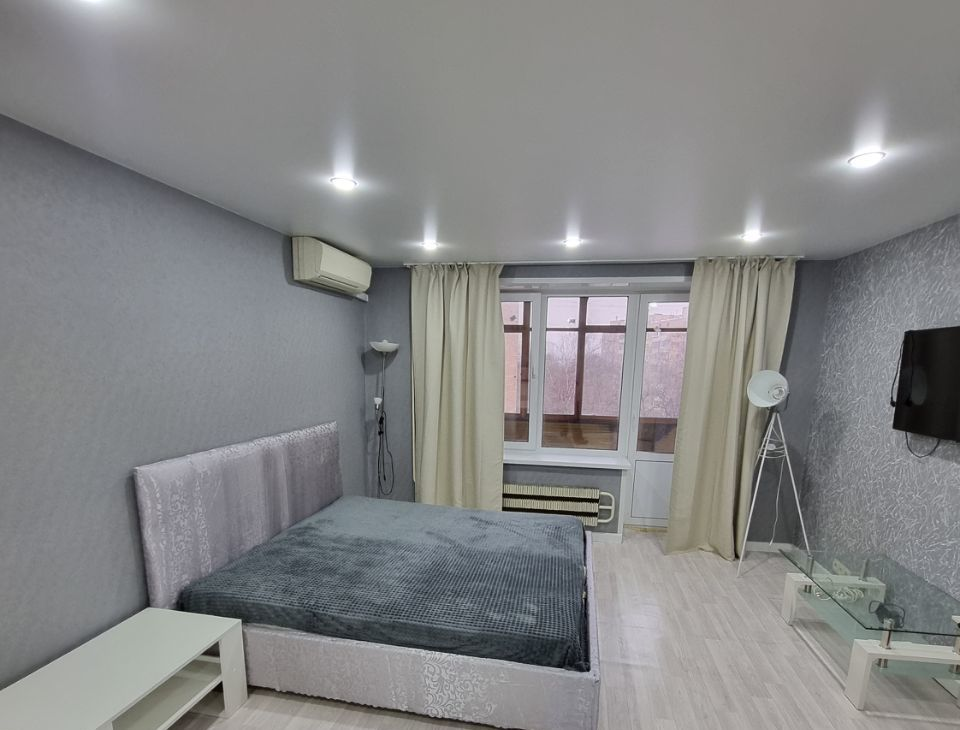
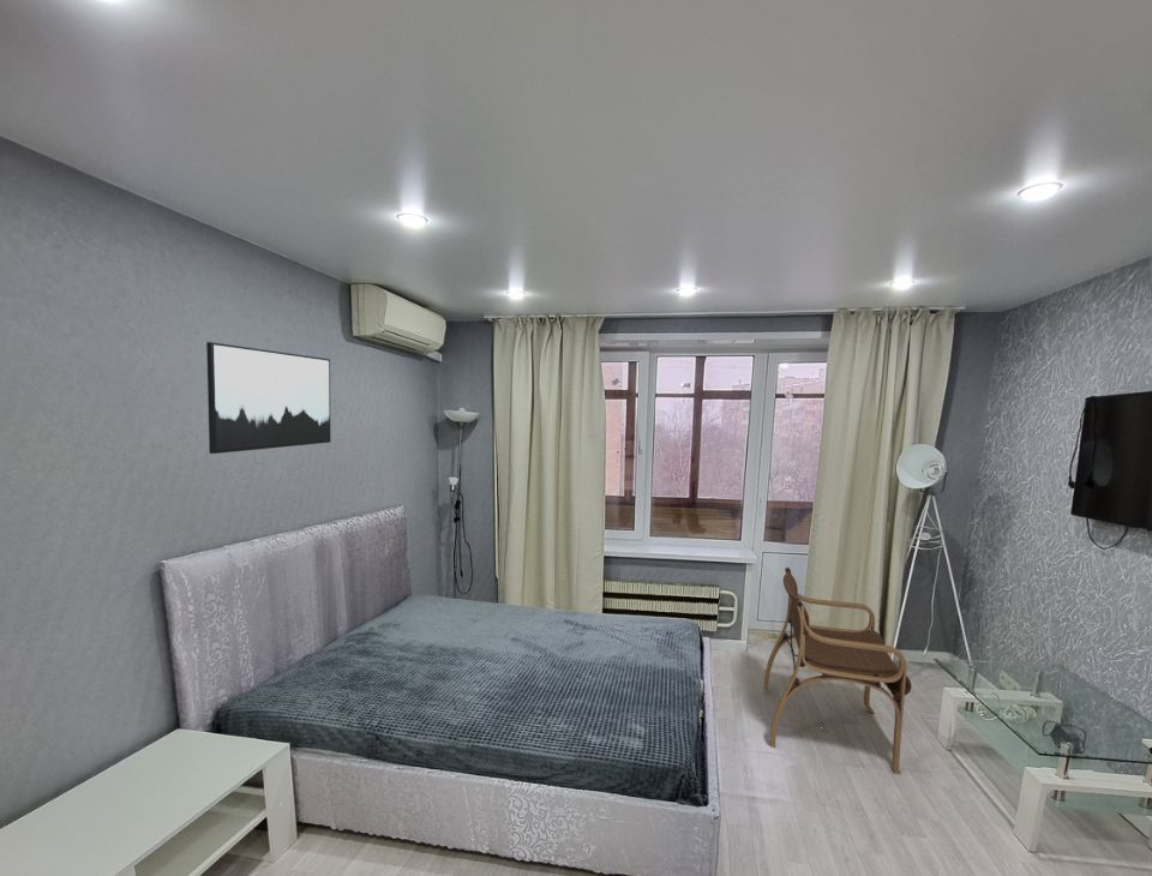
+ armchair (829, 658)
+ wall art (277, 400)
